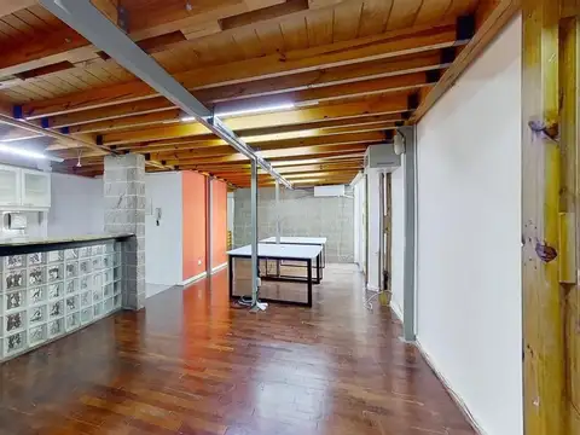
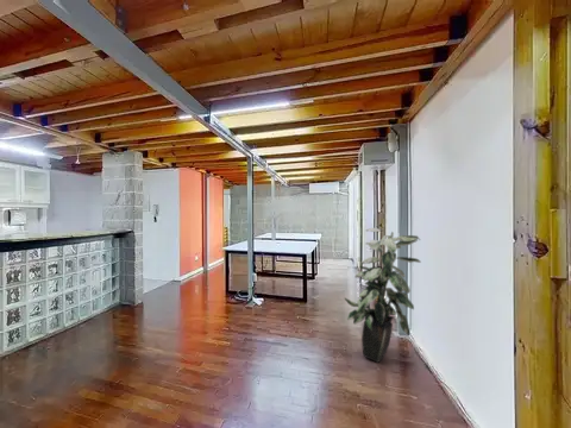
+ indoor plant (381, 292)
